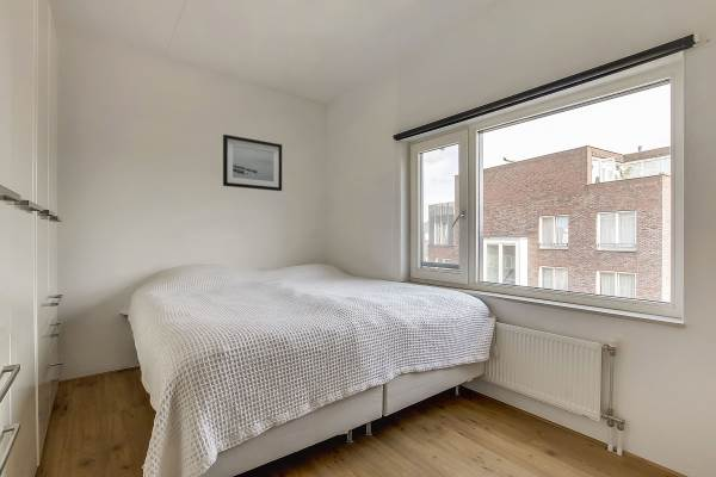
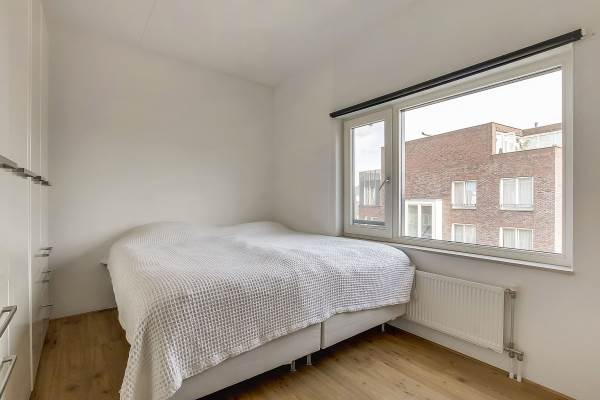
- wall art (253, 163)
